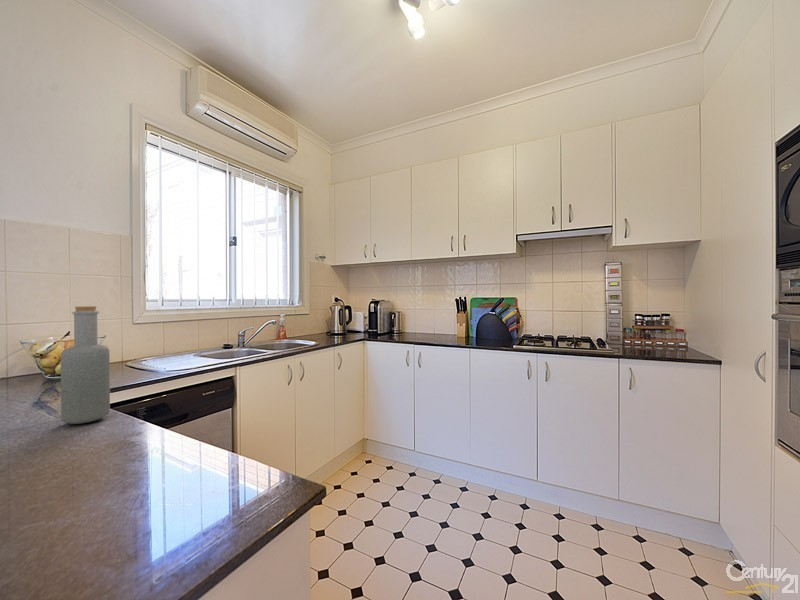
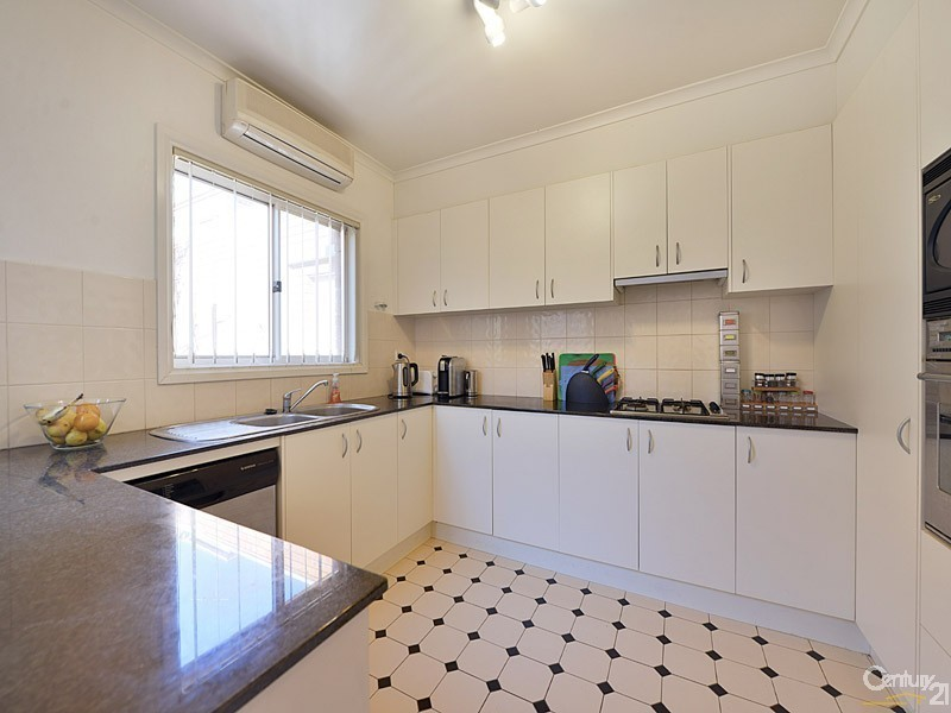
- bottle (86, 363)
